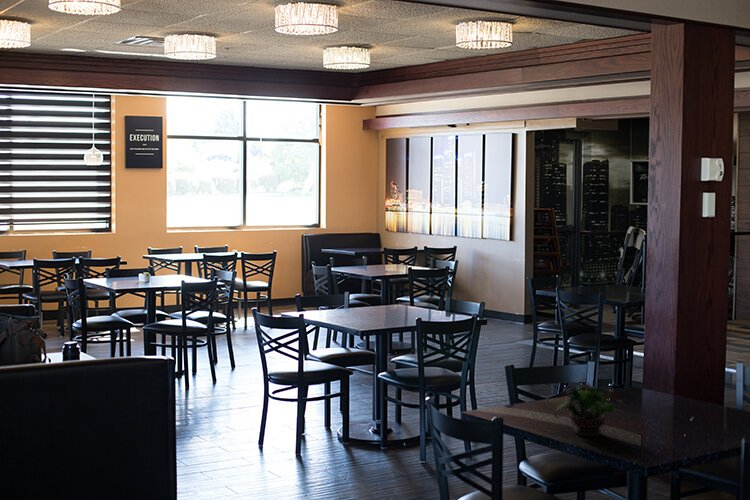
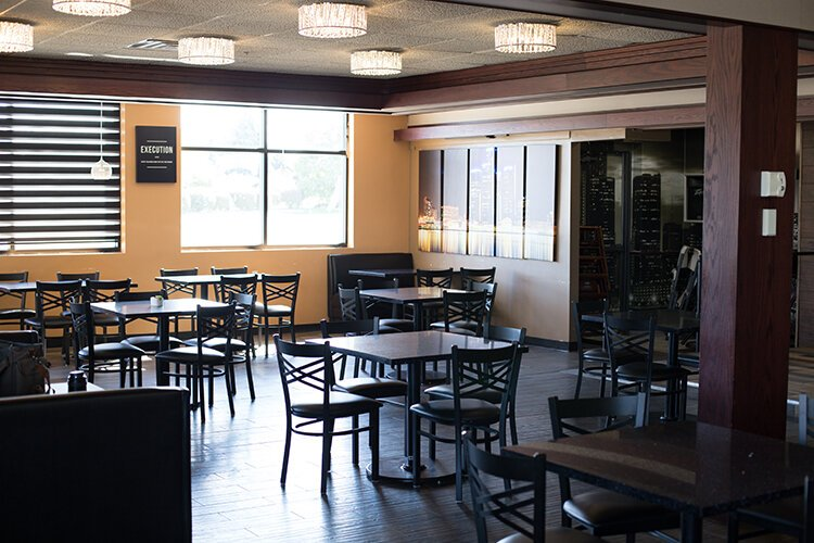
- potted flower (587, 408)
